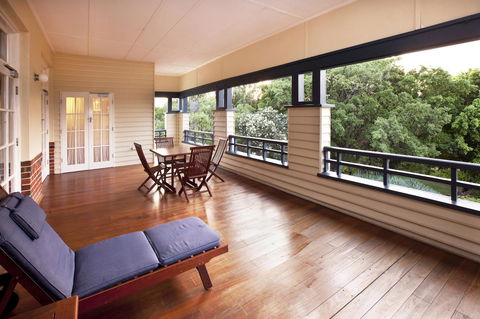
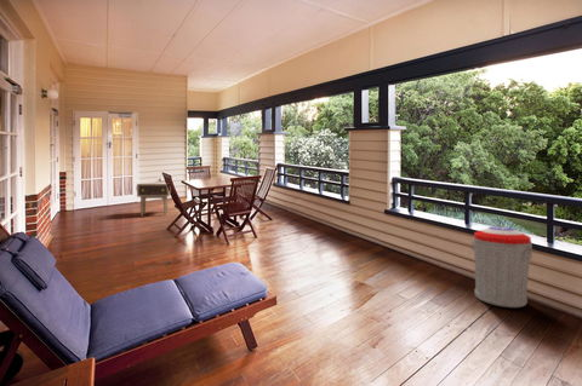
+ trash can (500, 263)
+ side table (154, 197)
